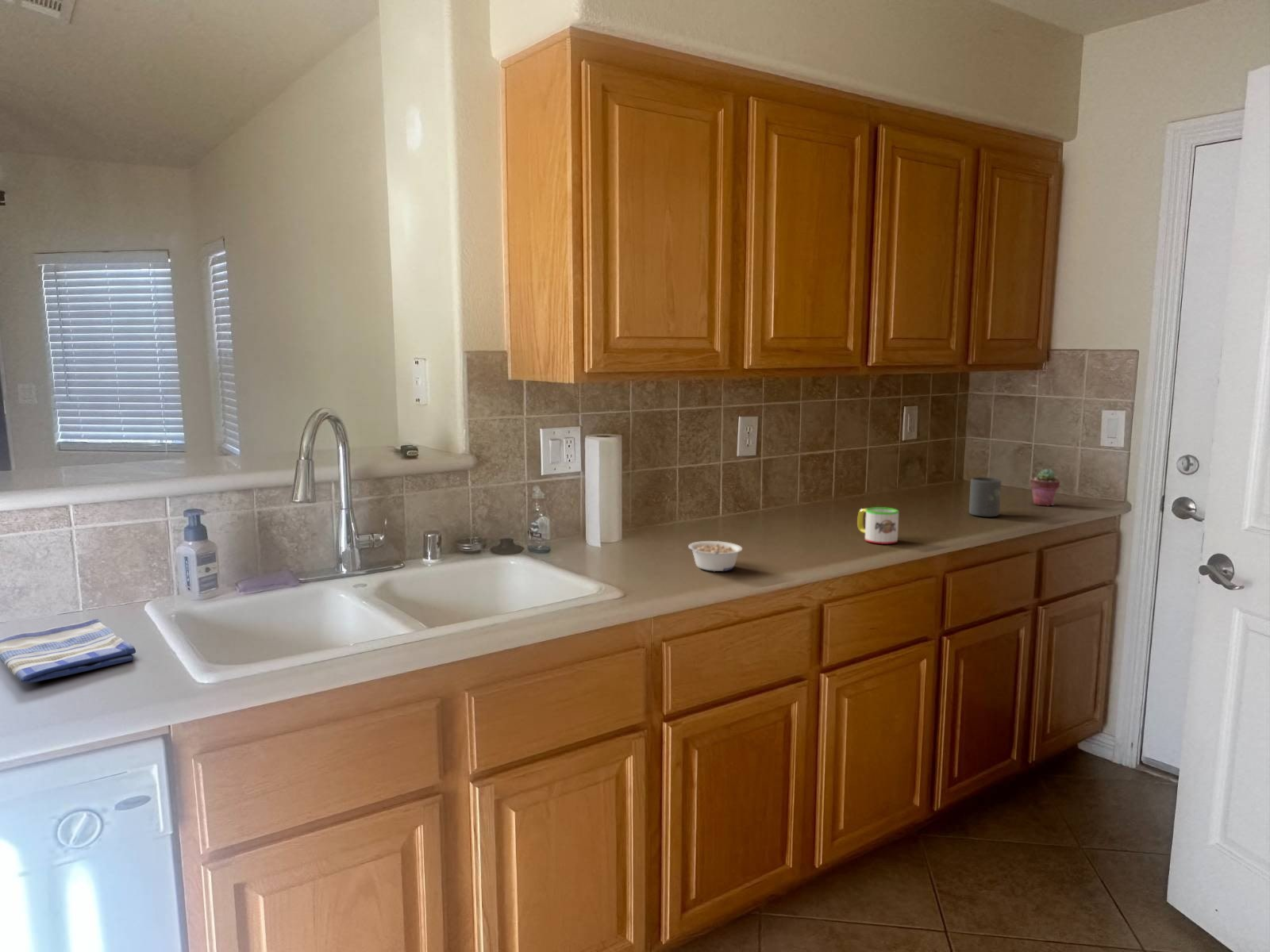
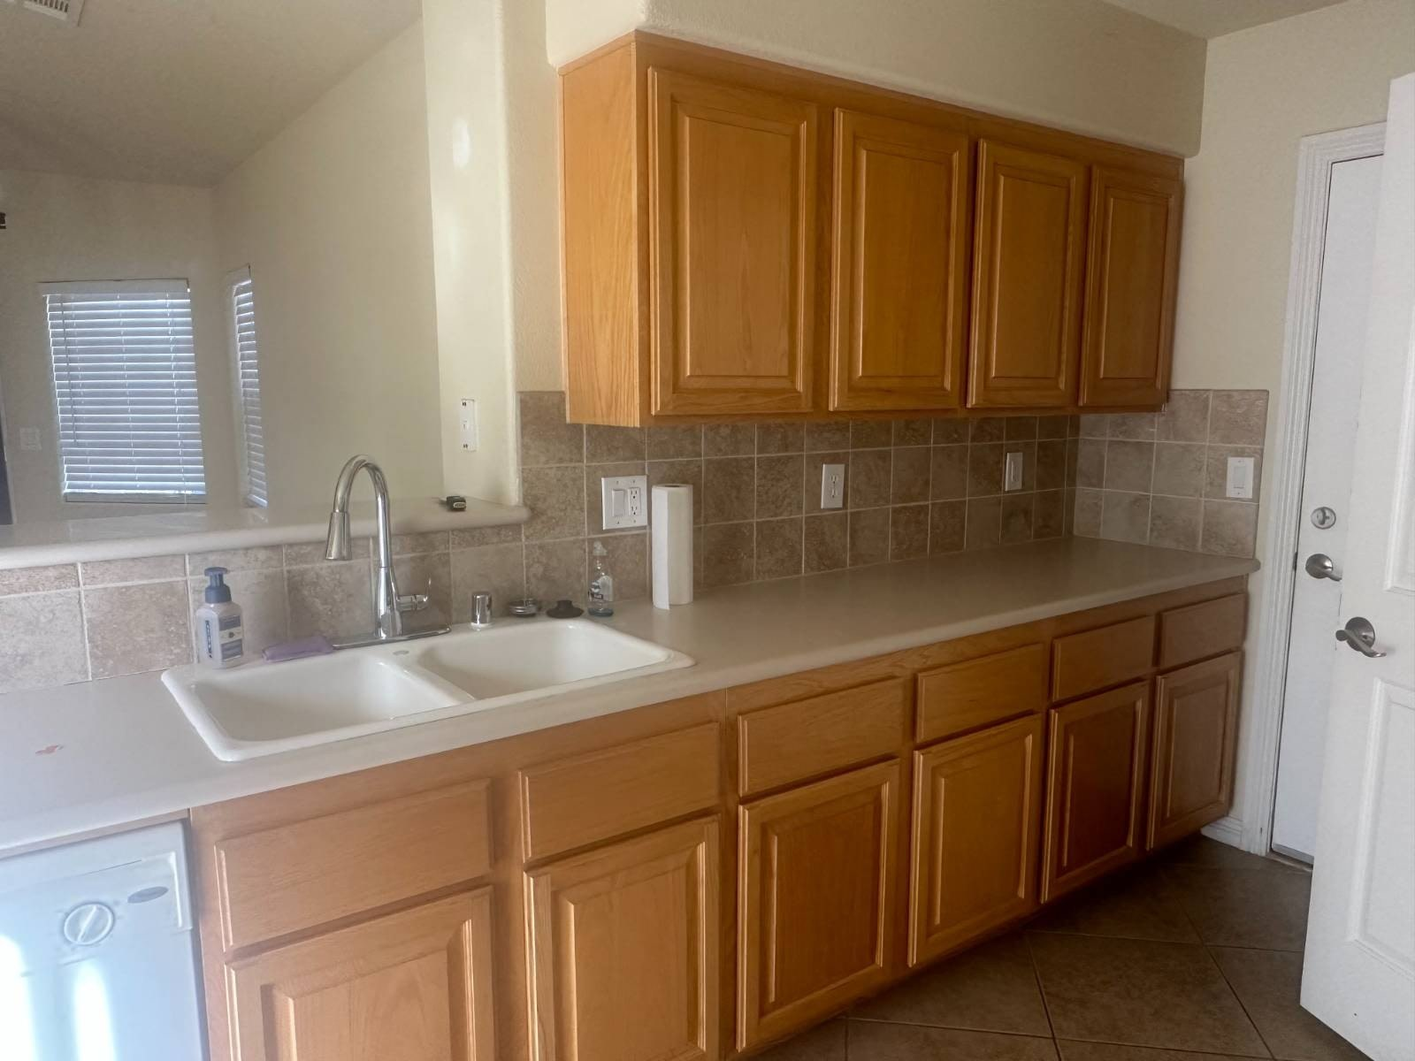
- dish towel (64, 647)
- mug (987, 496)
- mug (876, 524)
- legume (716, 555)
- potted succulent (1045, 486)
